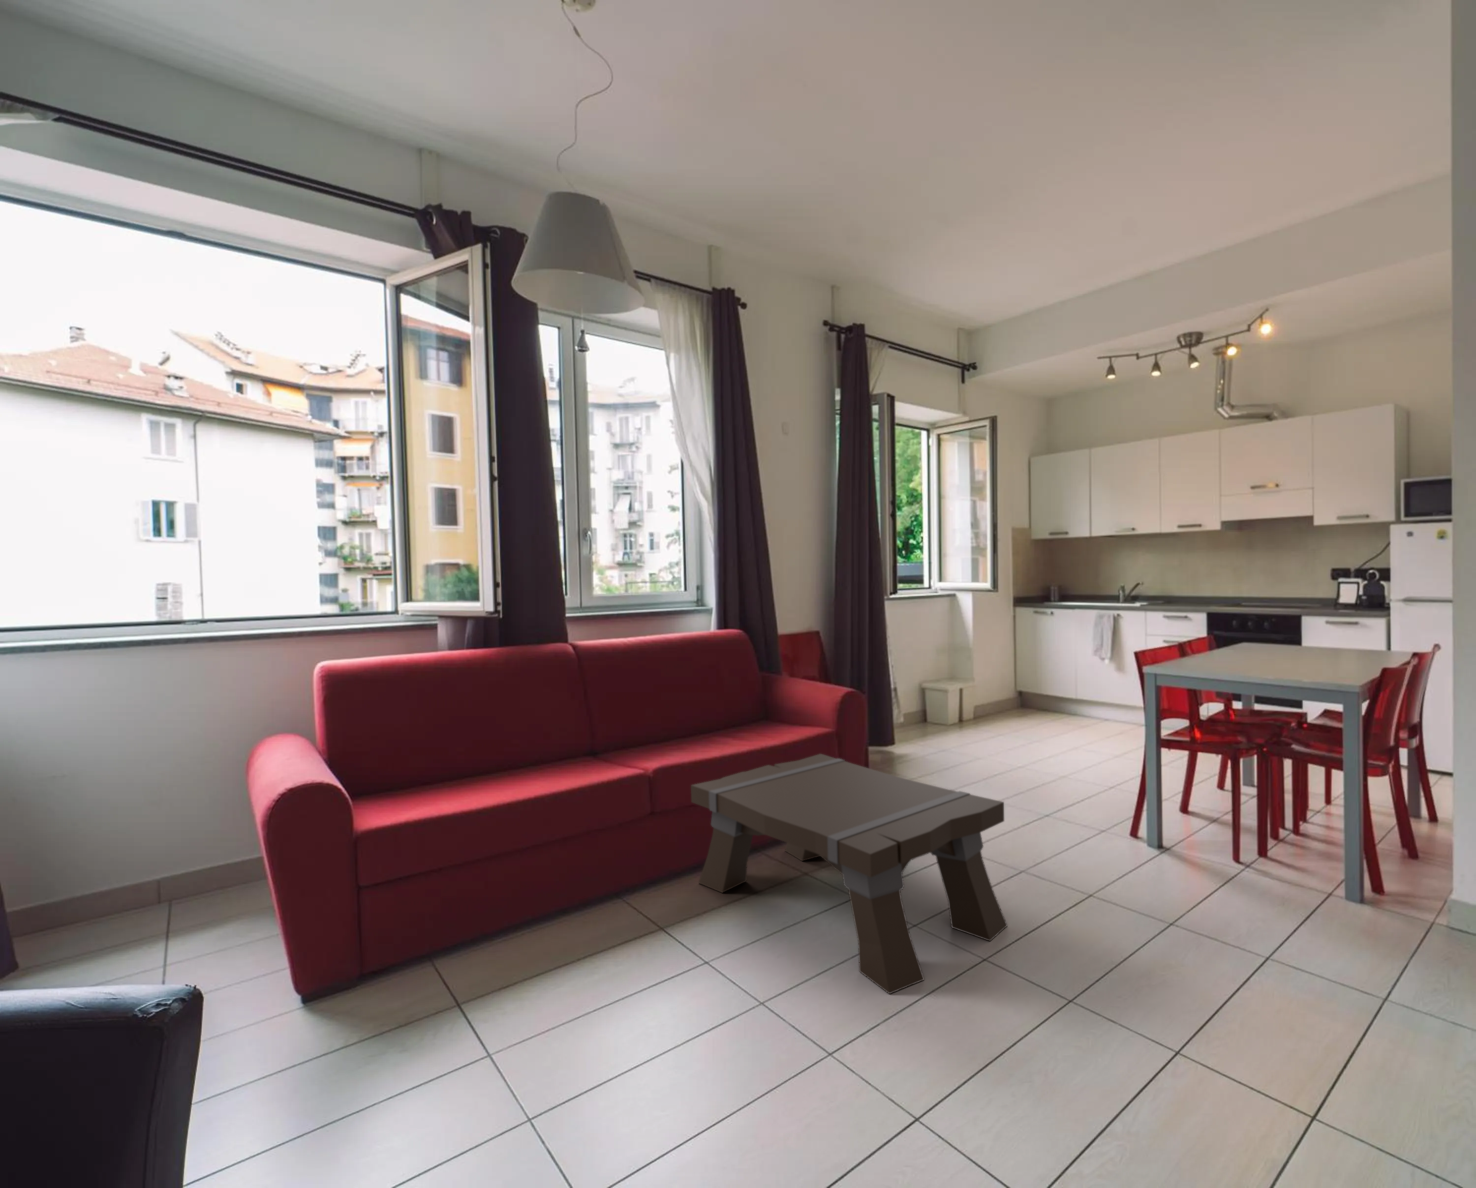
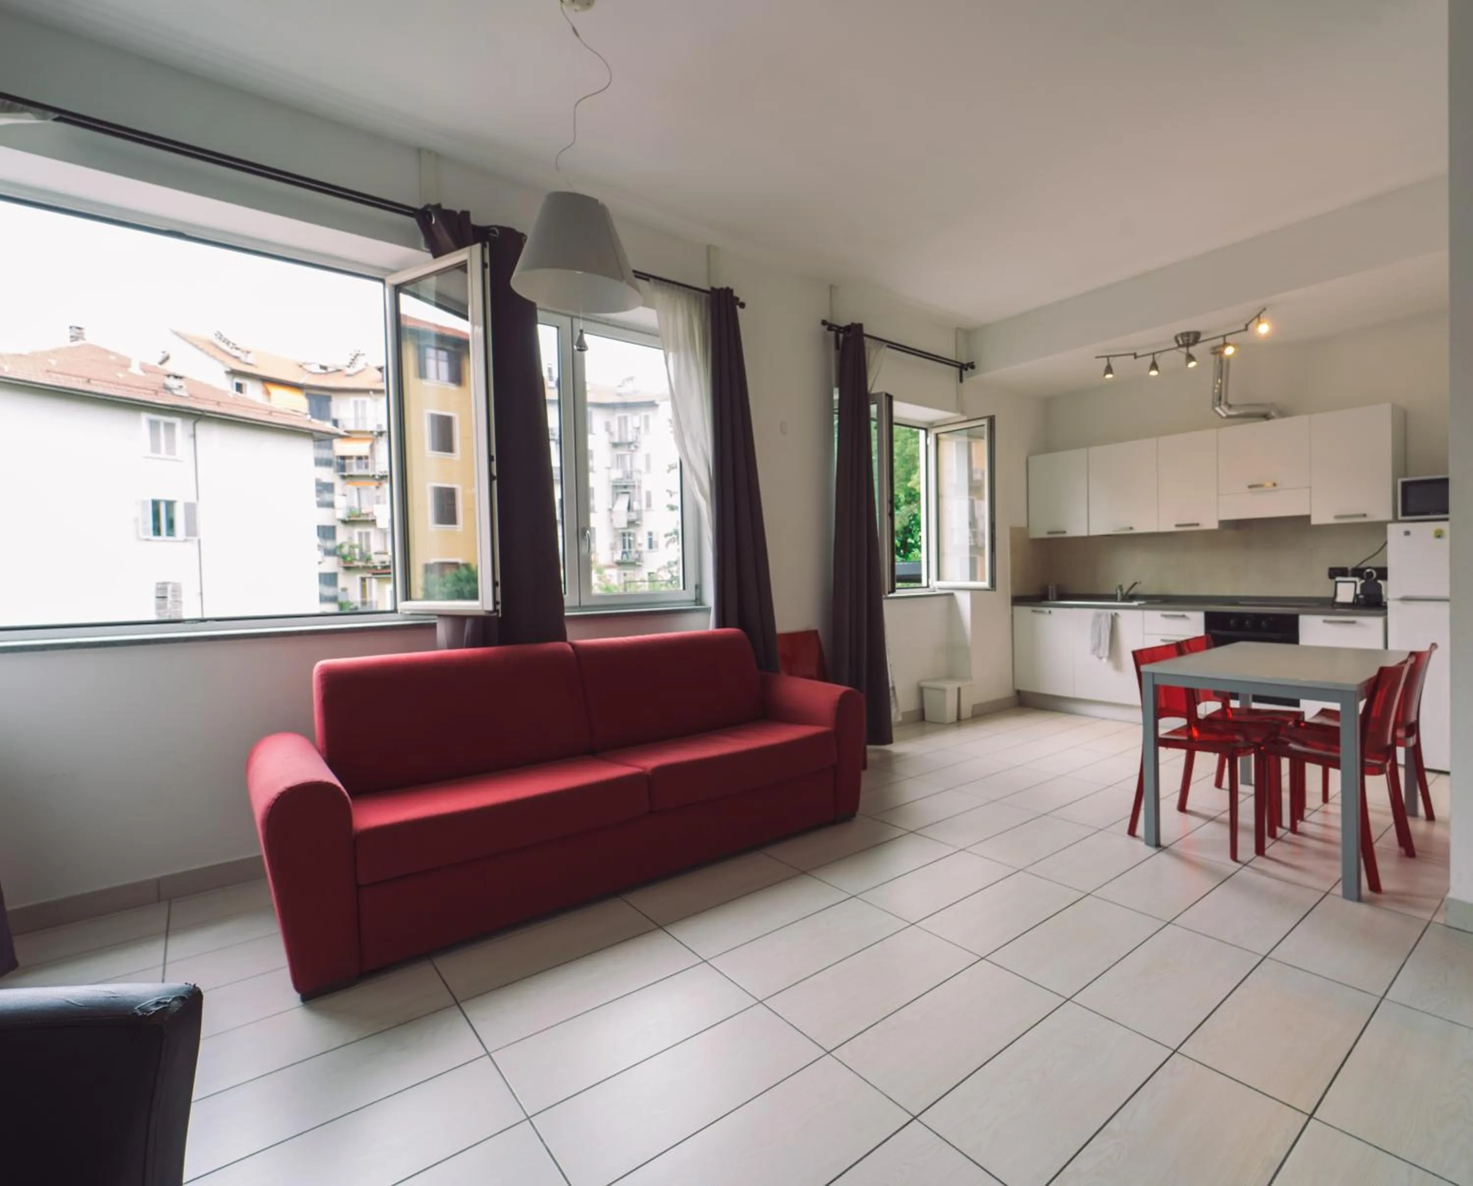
- coffee table (839, 847)
